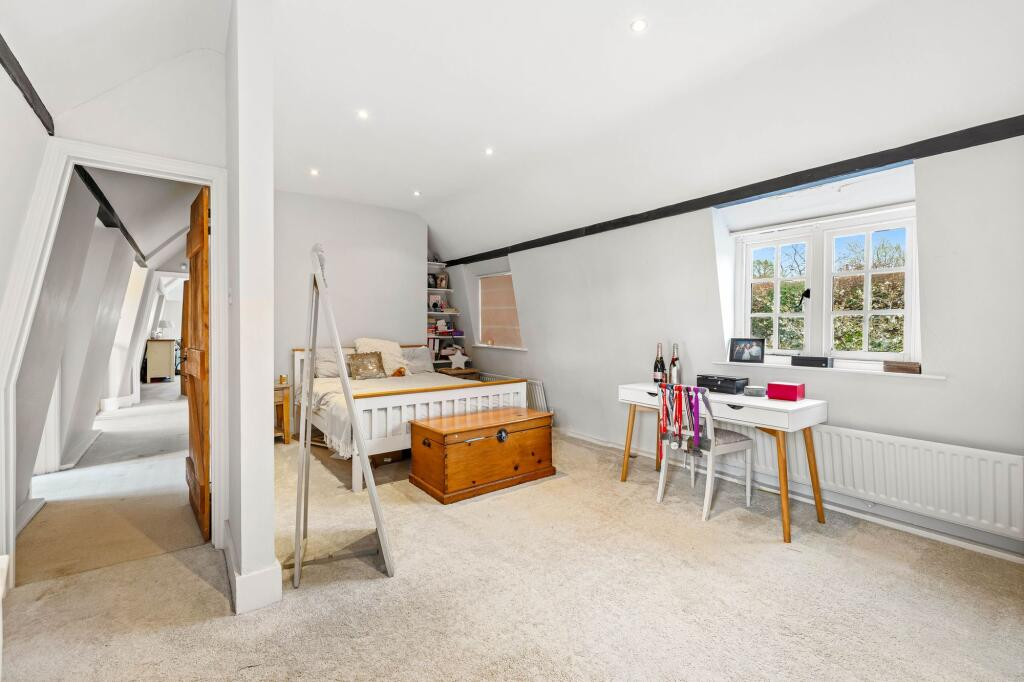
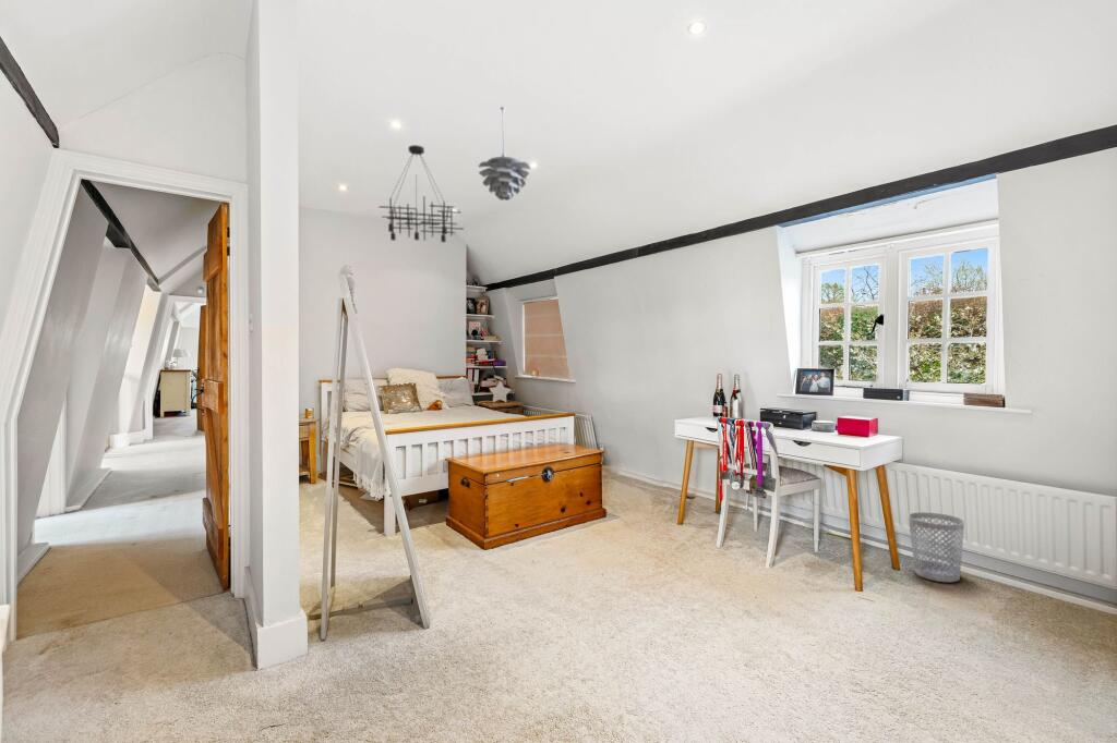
+ pendant light (504, 153)
+ chandelier (423, 196)
+ wastebasket (935, 547)
